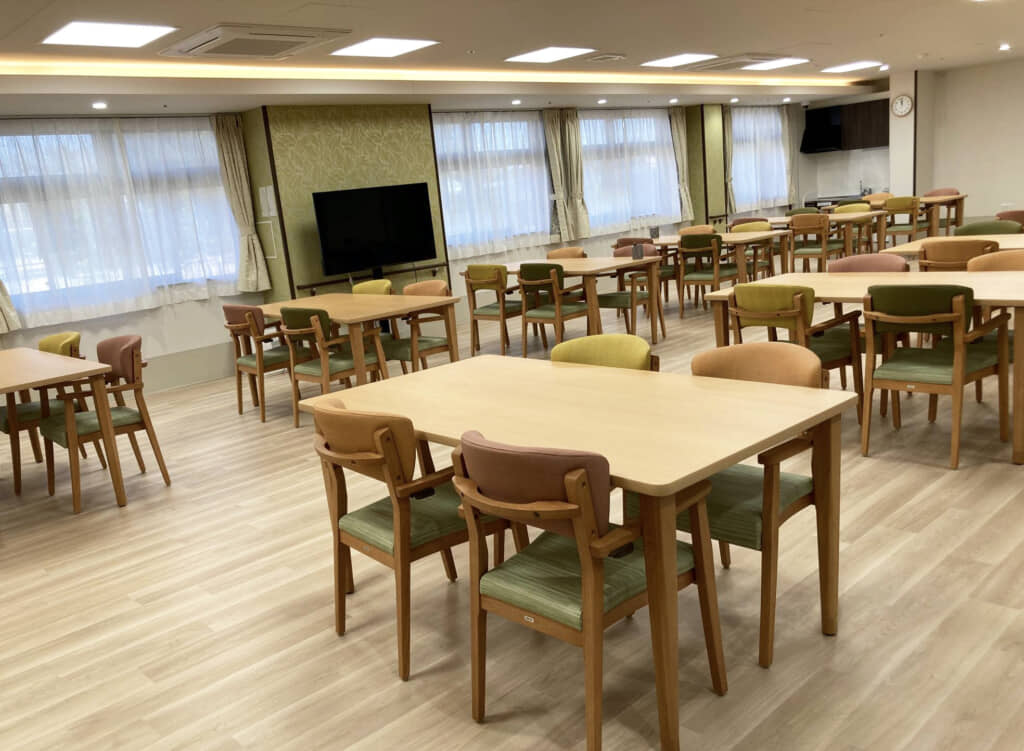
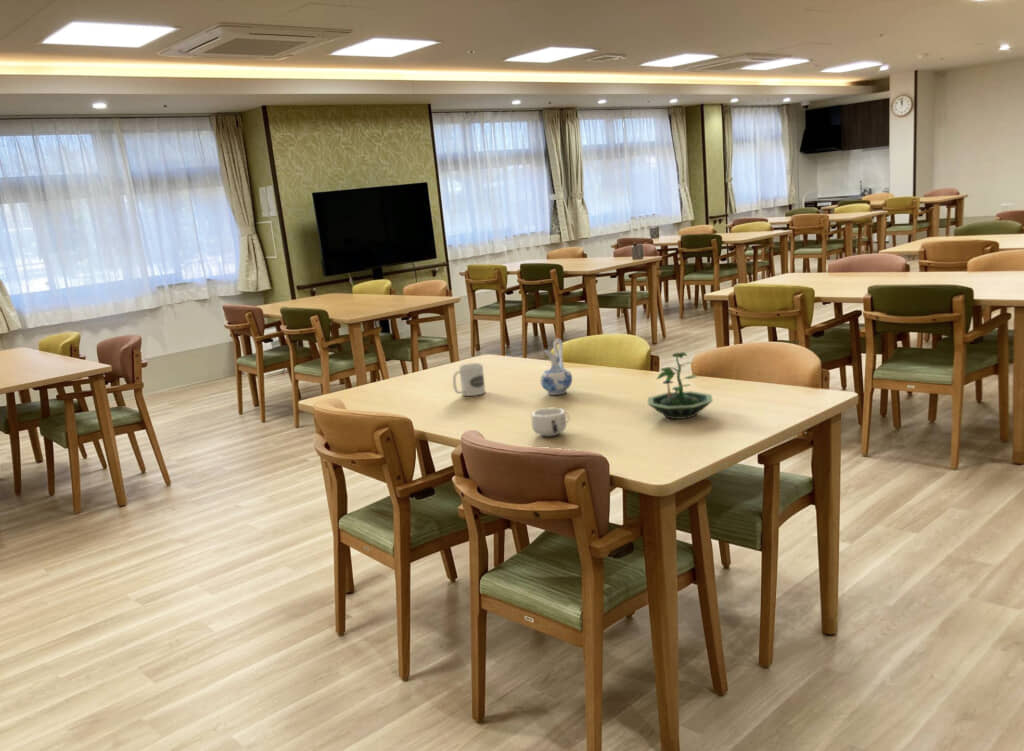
+ terrarium (677, 364)
+ mug (552, 421)
+ ceramic pitcher (555, 366)
+ mug (467, 380)
